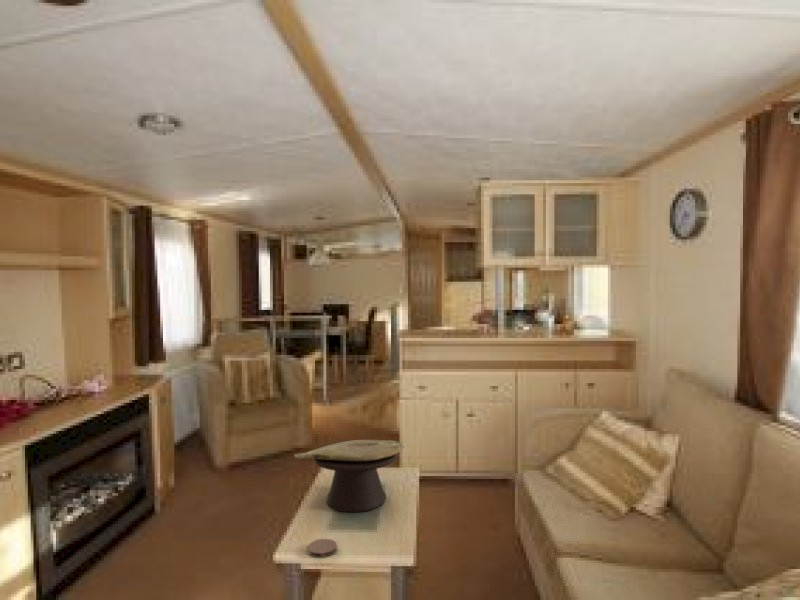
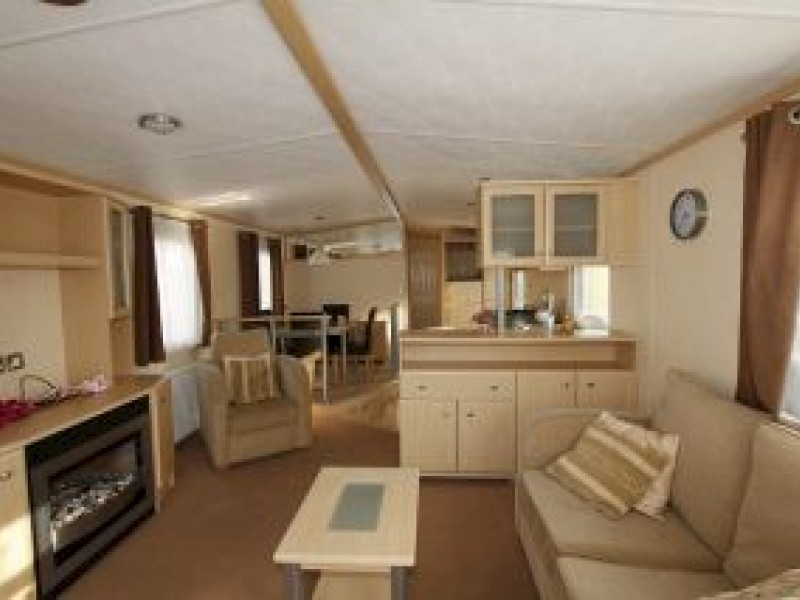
- decorative bowl (350, 472)
- coaster (322, 547)
